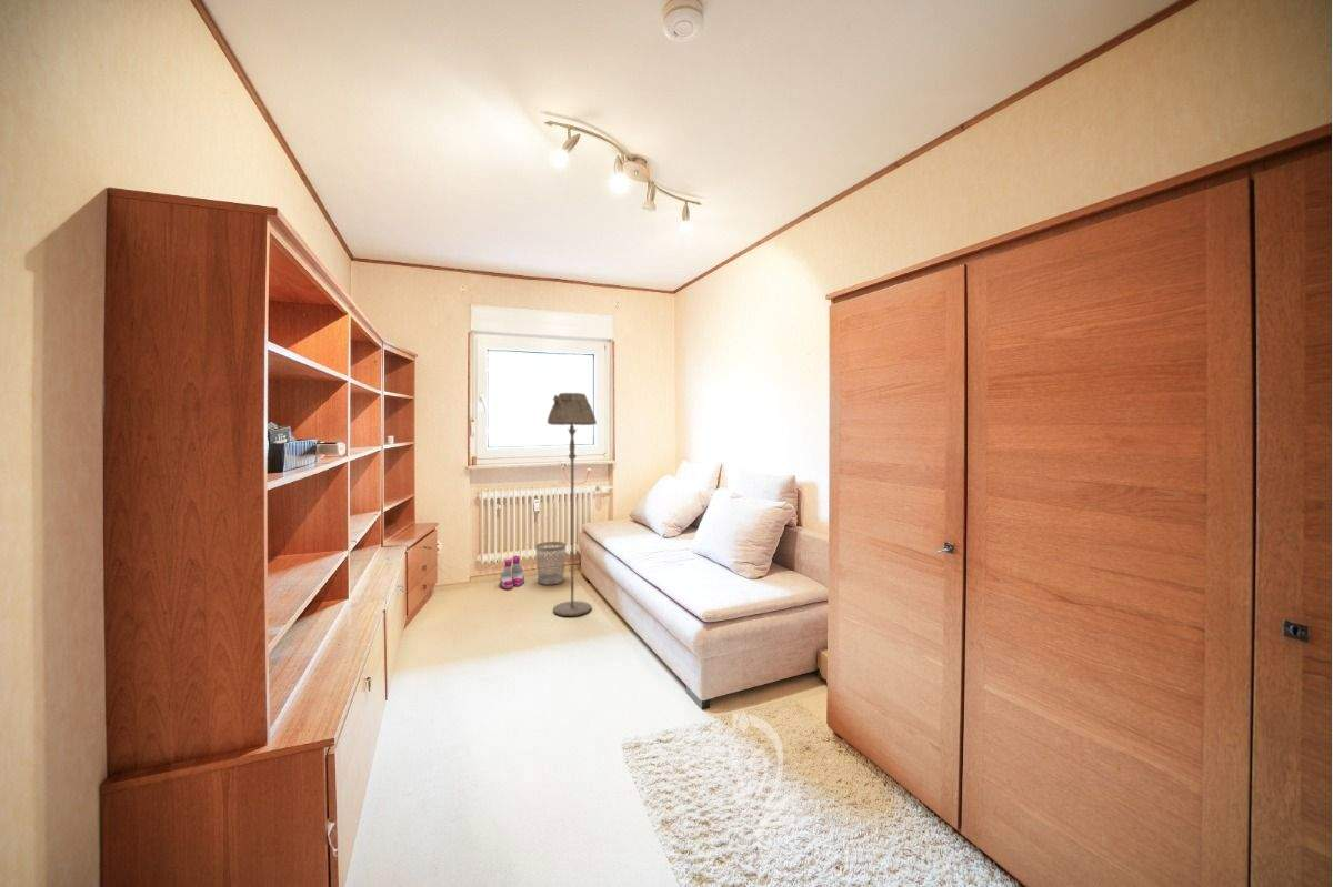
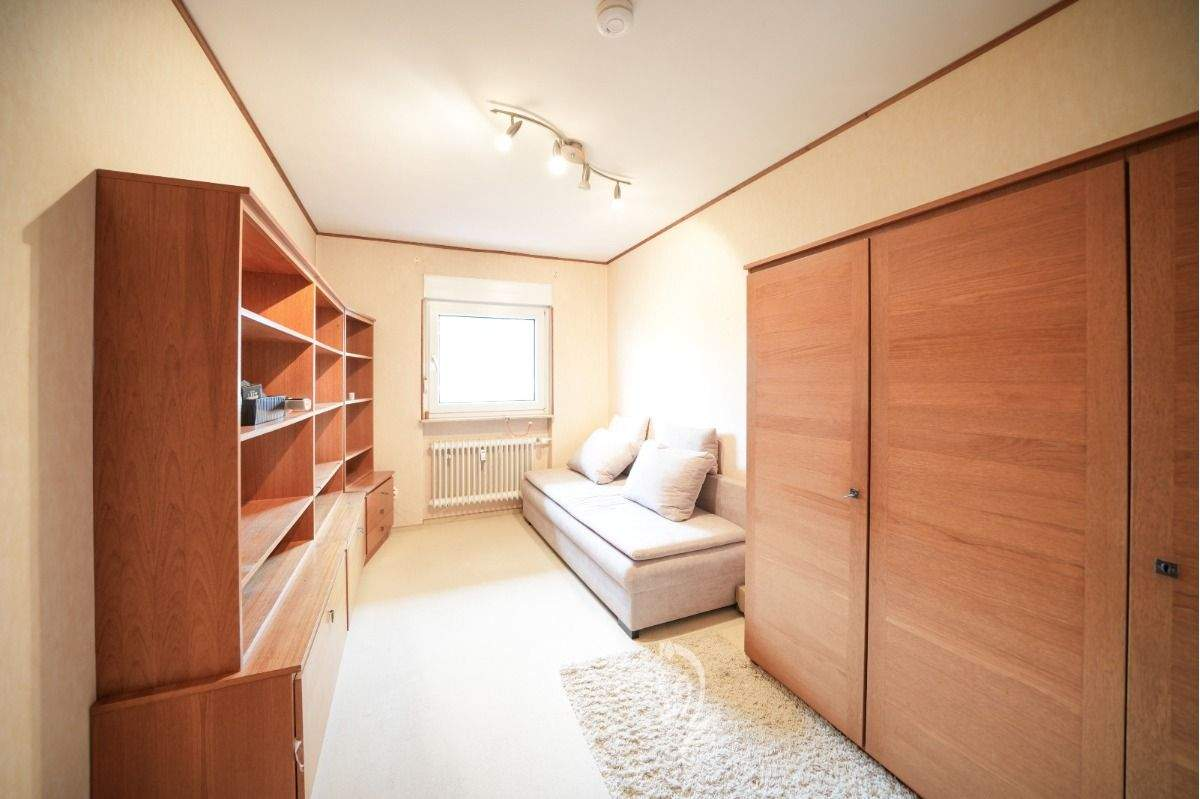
- floor lamp (572, 501)
- wastebasket (551, 563)
- boots (512, 571)
